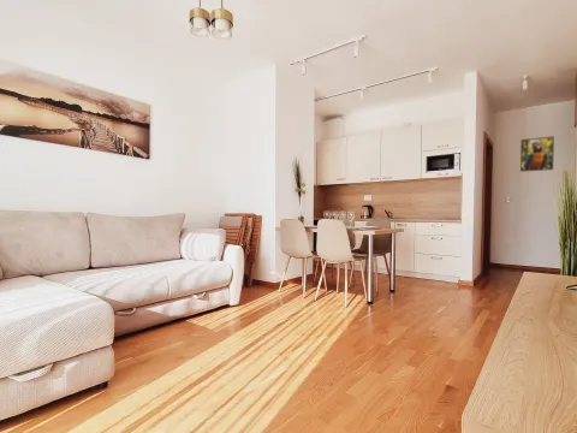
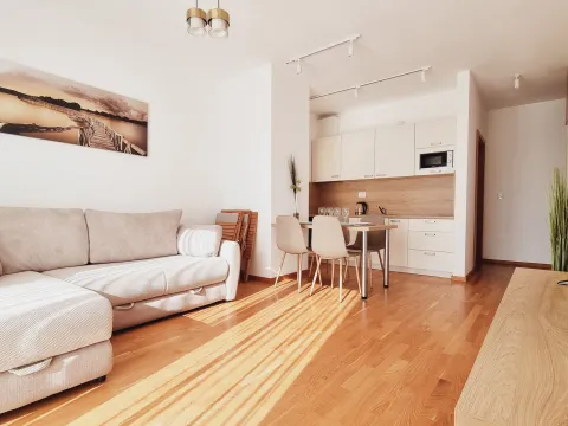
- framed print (536, 154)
